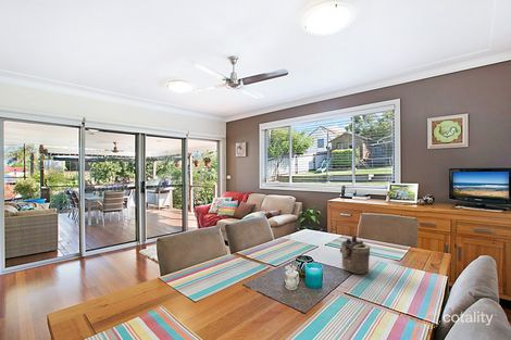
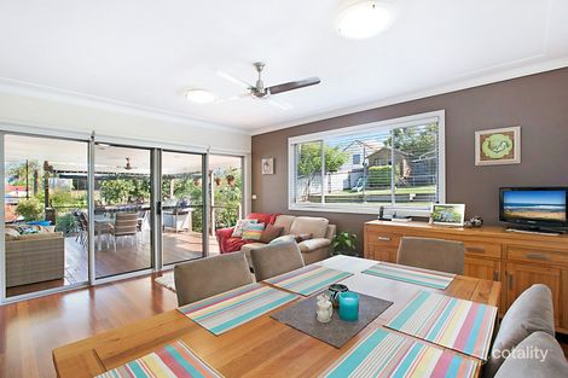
- teapot (354, 253)
